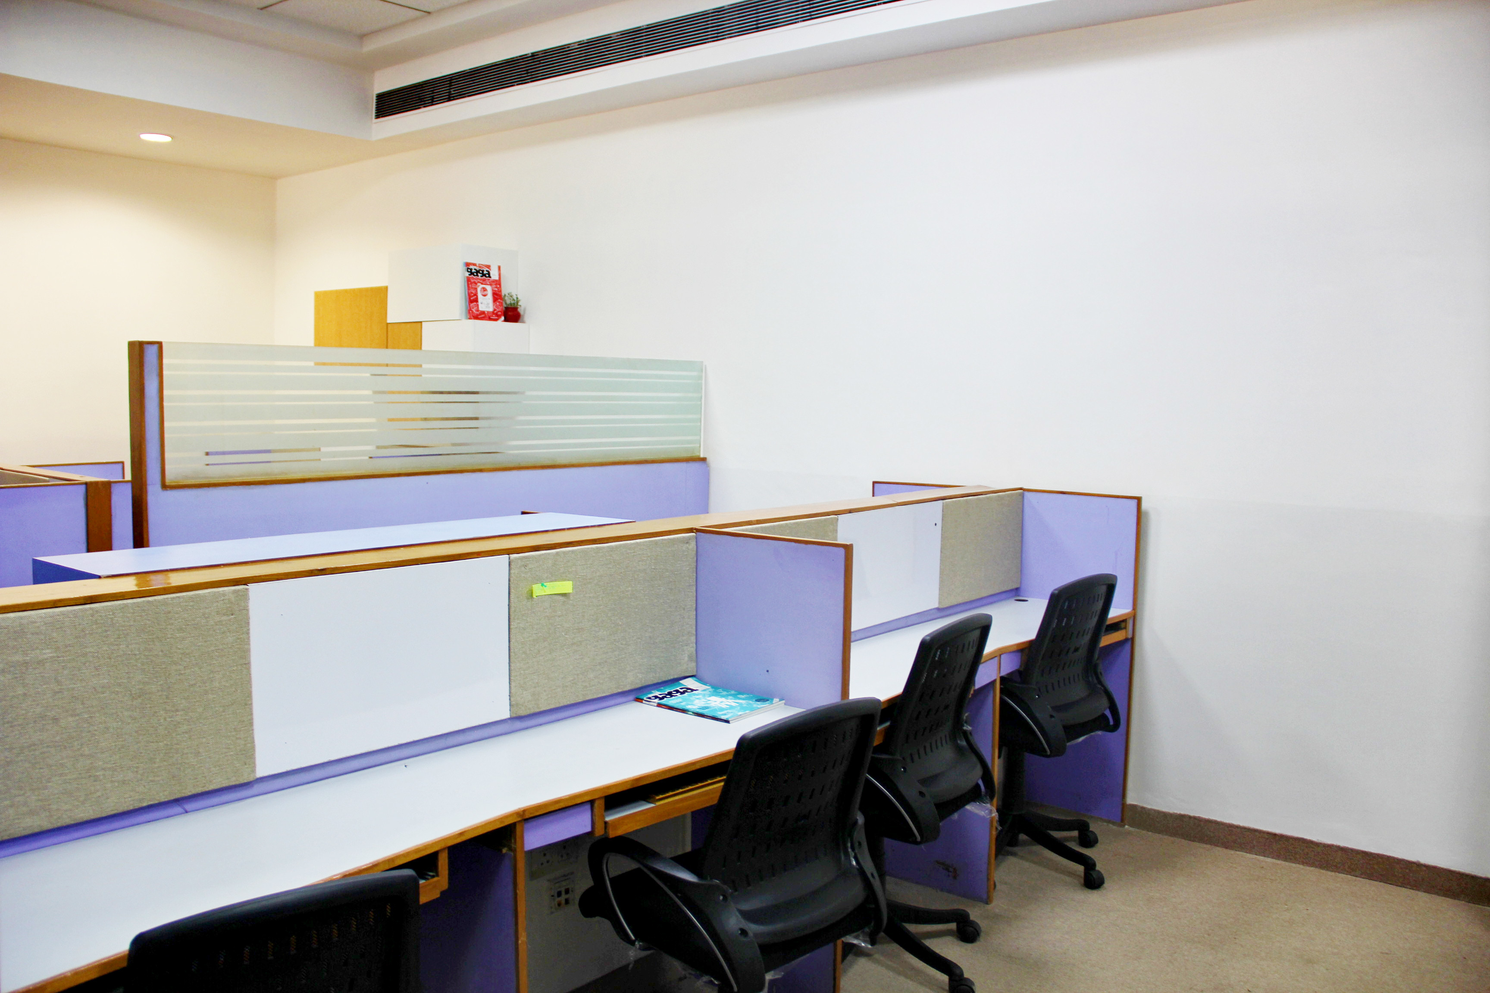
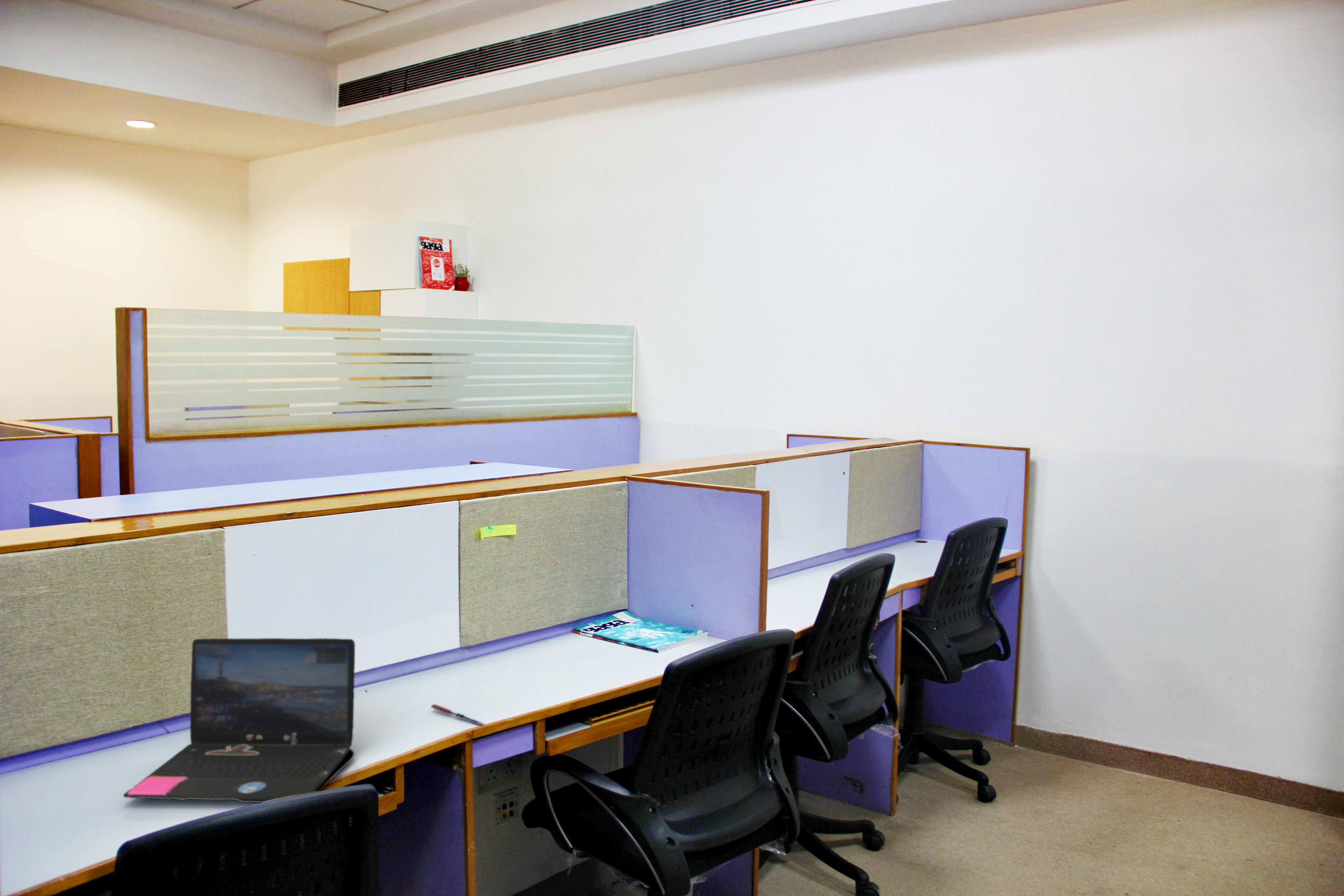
+ laptop (246, 716)
+ pen (457, 714)
